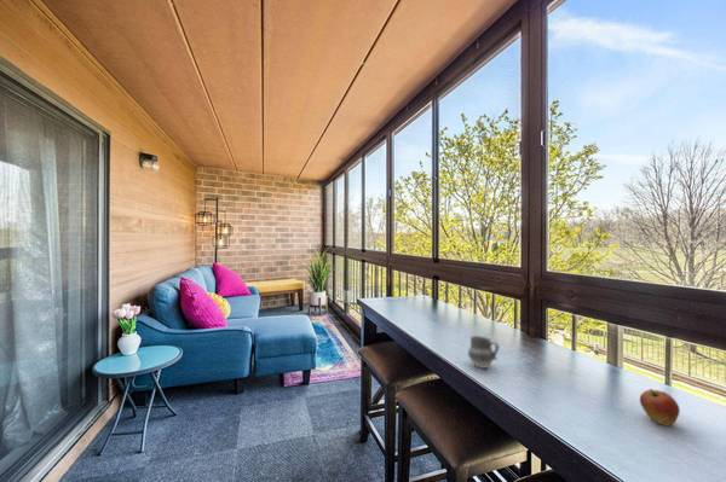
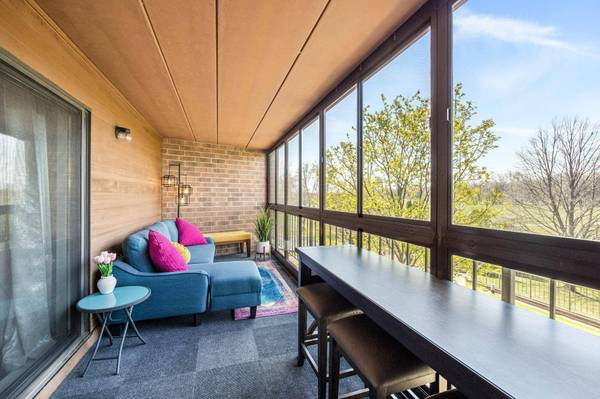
- cup (483, 352)
- fruit (658, 405)
